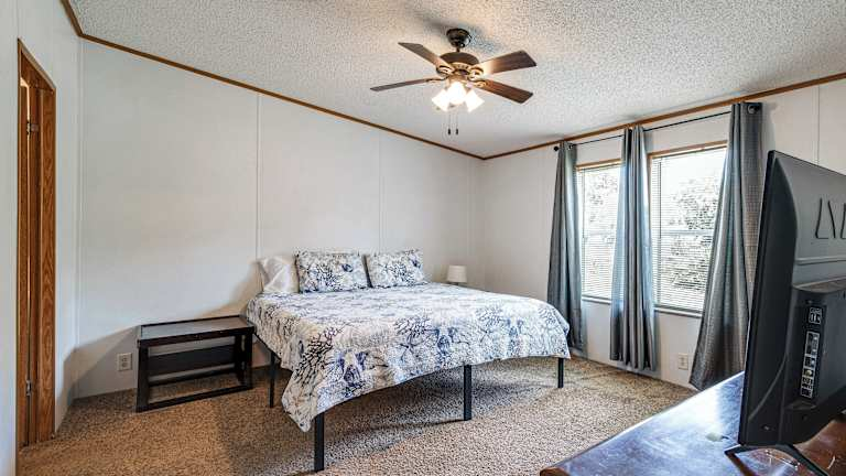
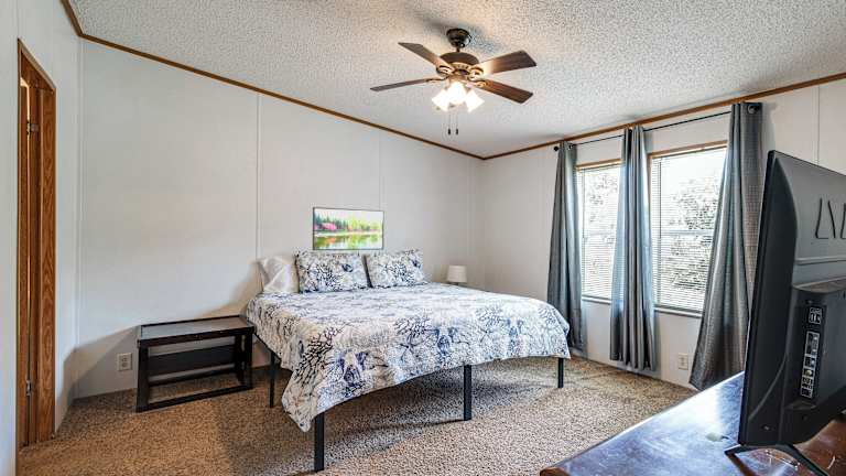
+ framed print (349, 229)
